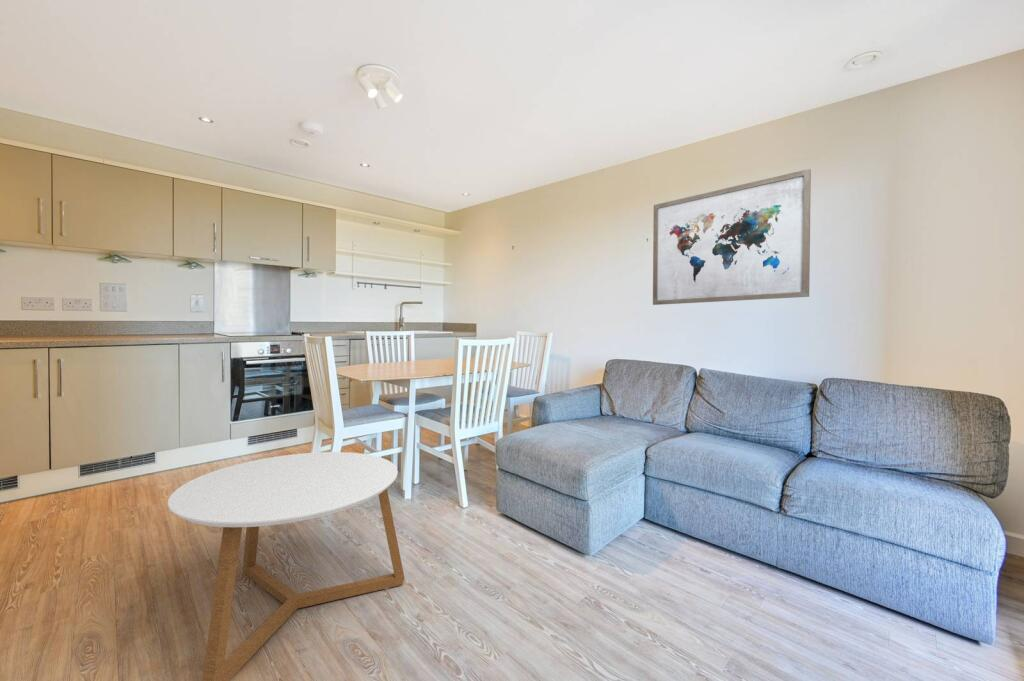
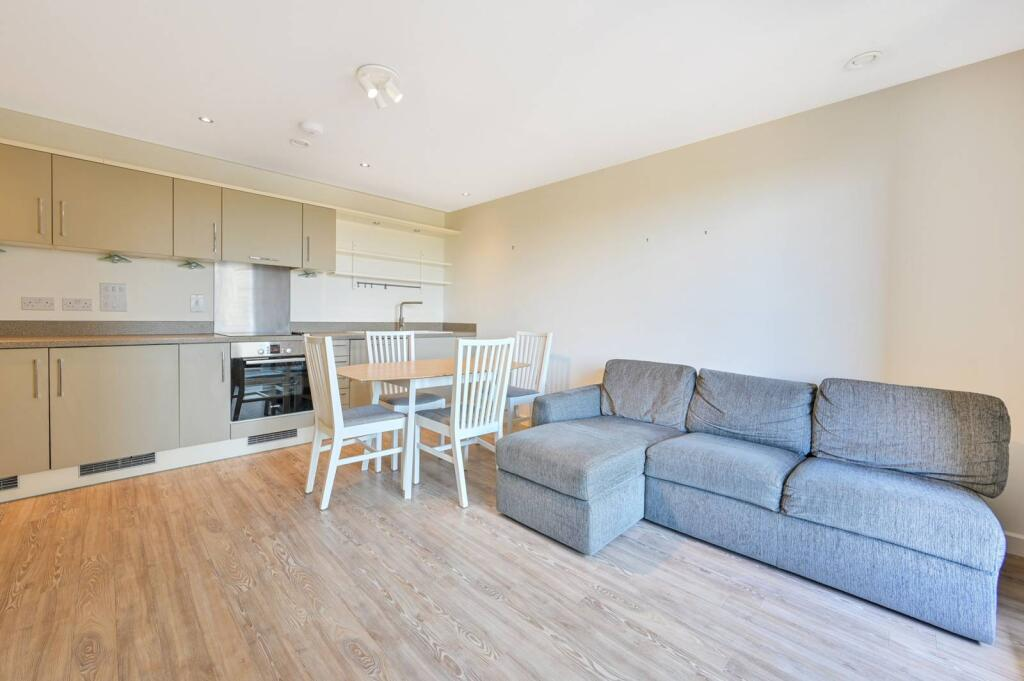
- coffee table (296, 521)
- wall art (722, 245)
